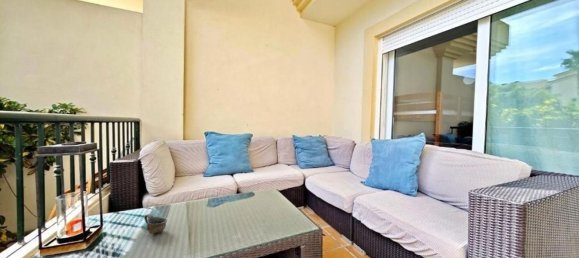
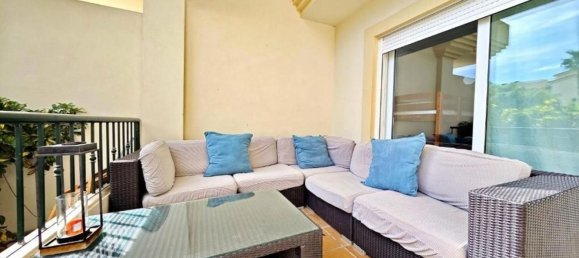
- cup (156, 223)
